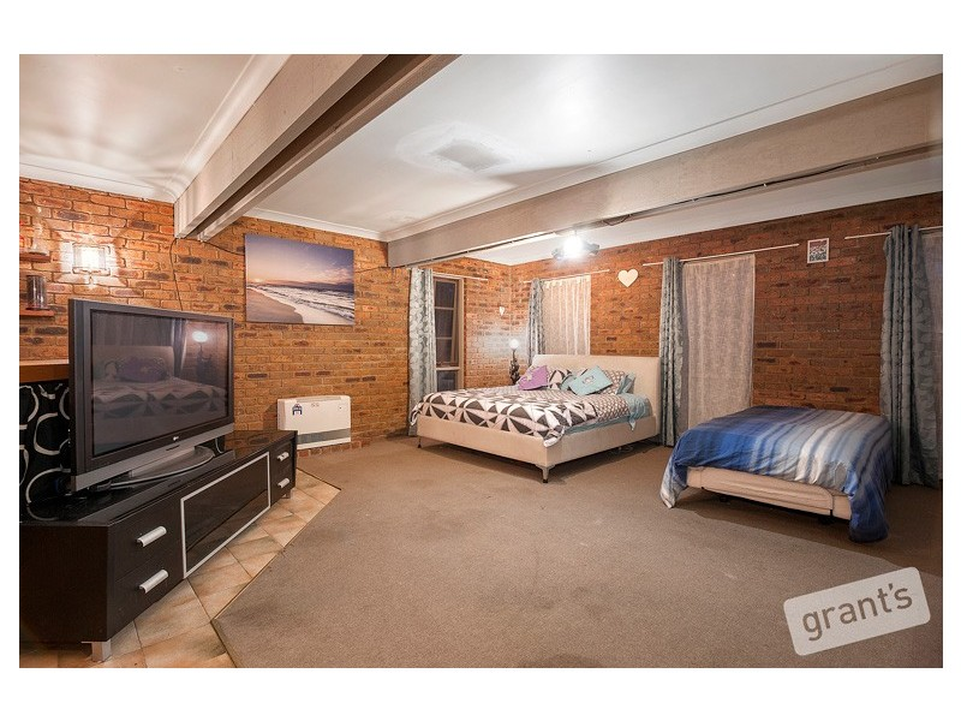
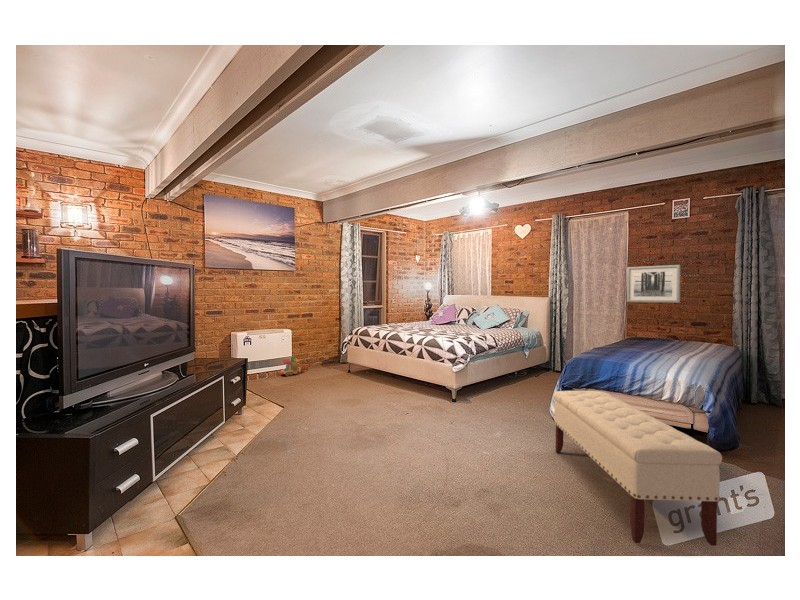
+ toy train (288, 365)
+ wall art (652, 284)
+ bench (617, 450)
